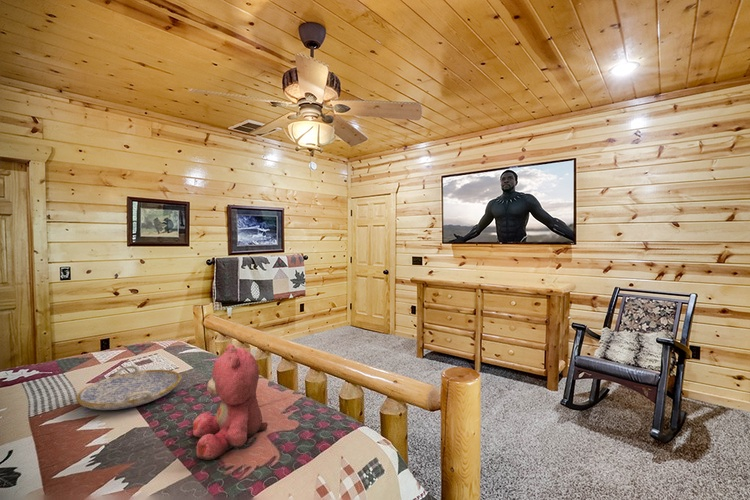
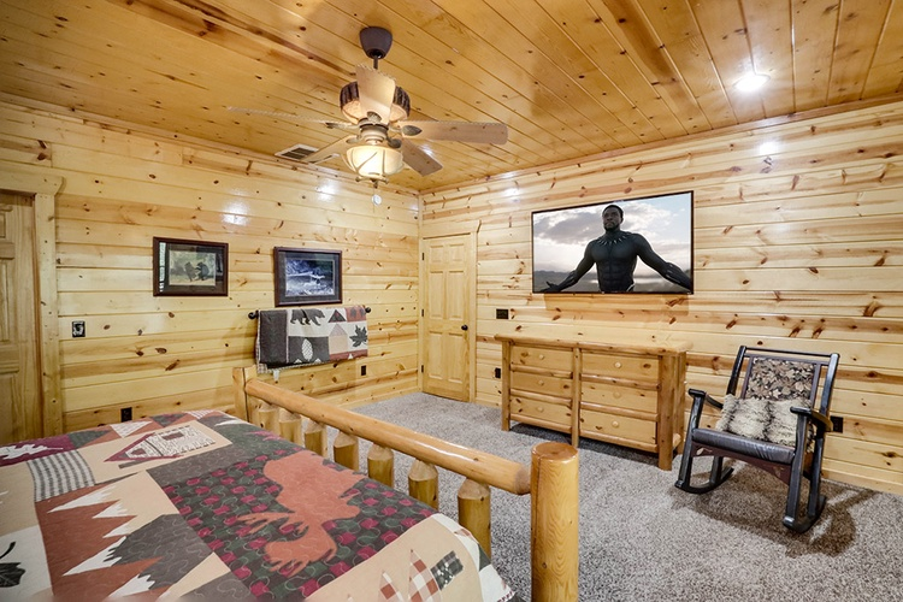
- teddy bear (228, 391)
- serving tray (132, 386)
